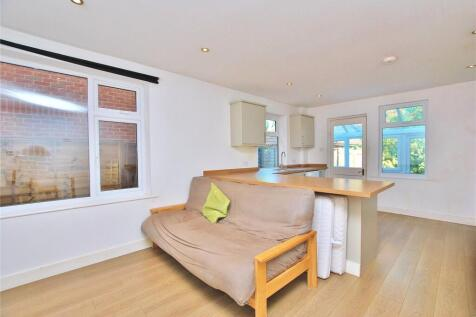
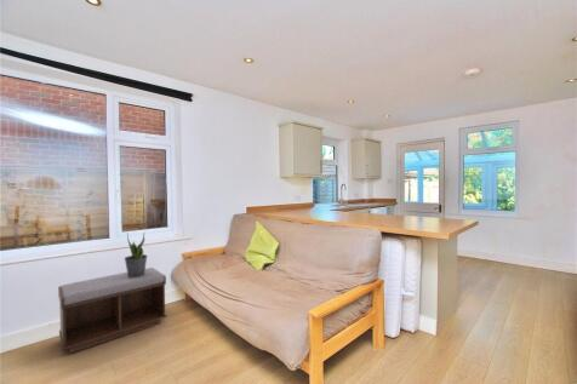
+ bench (115, 304)
+ potted plant (136, 252)
